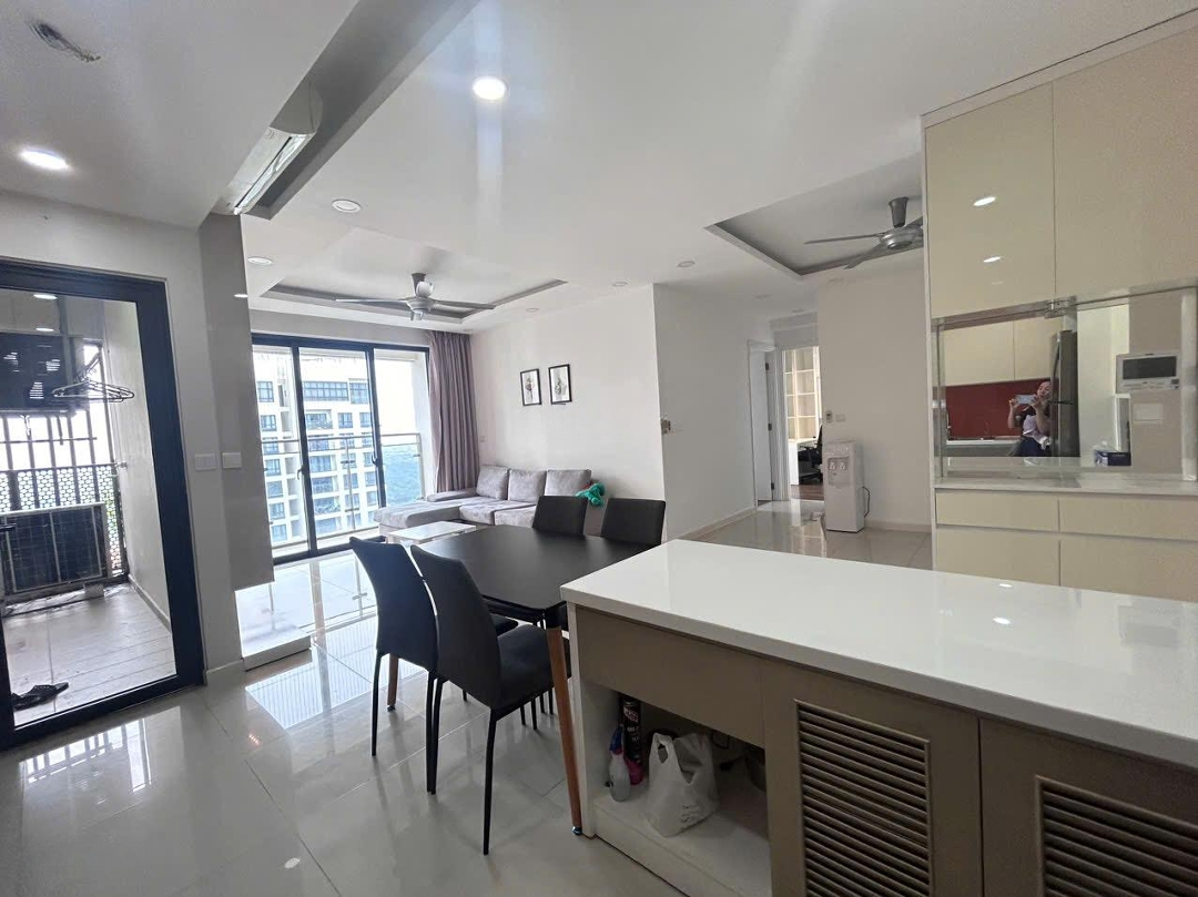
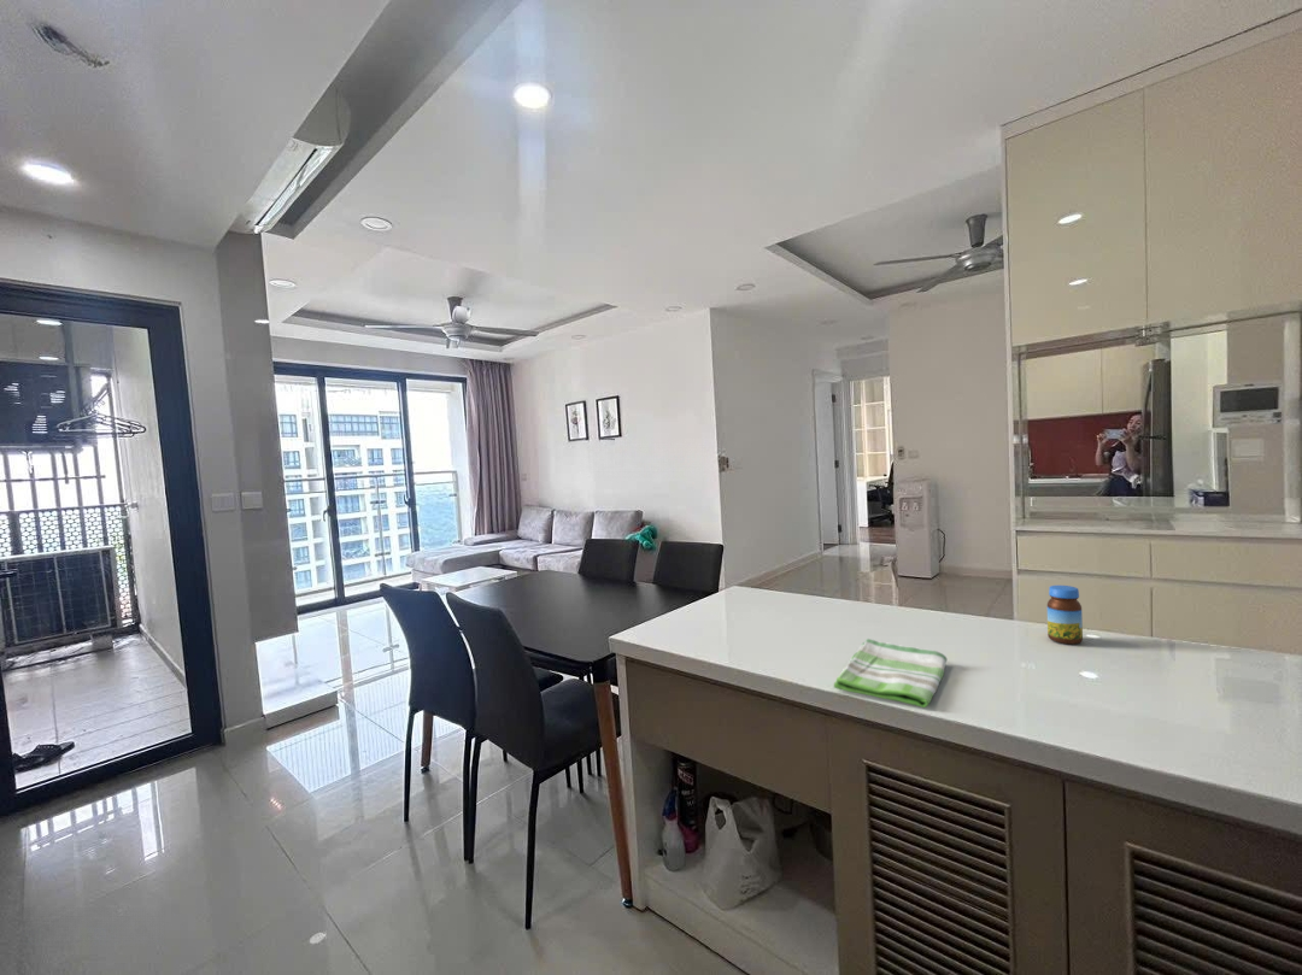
+ dish towel (892, 668)
+ jar (1063, 613)
